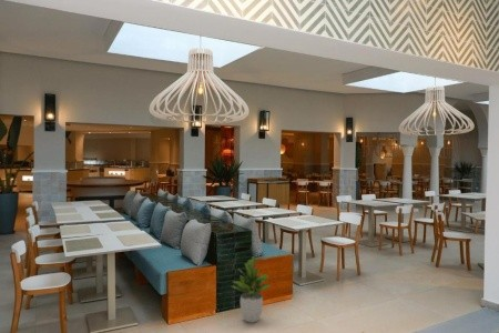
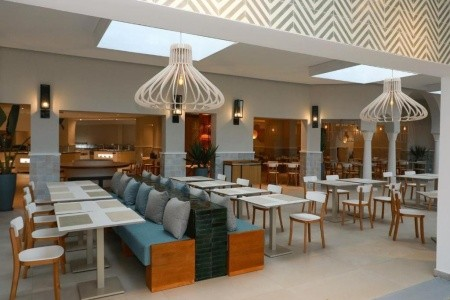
- potted plant (251, 289)
